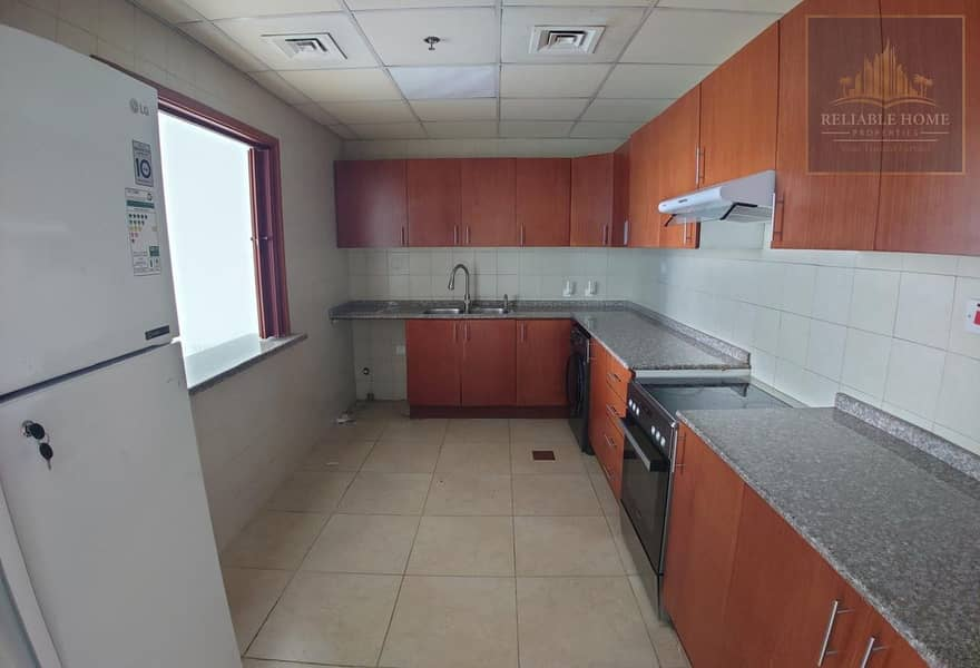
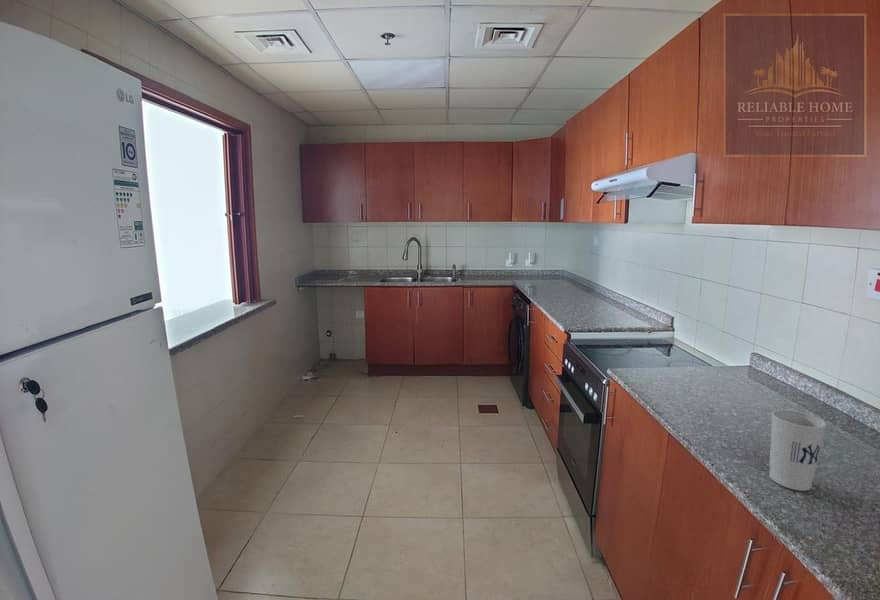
+ cup (793, 450)
